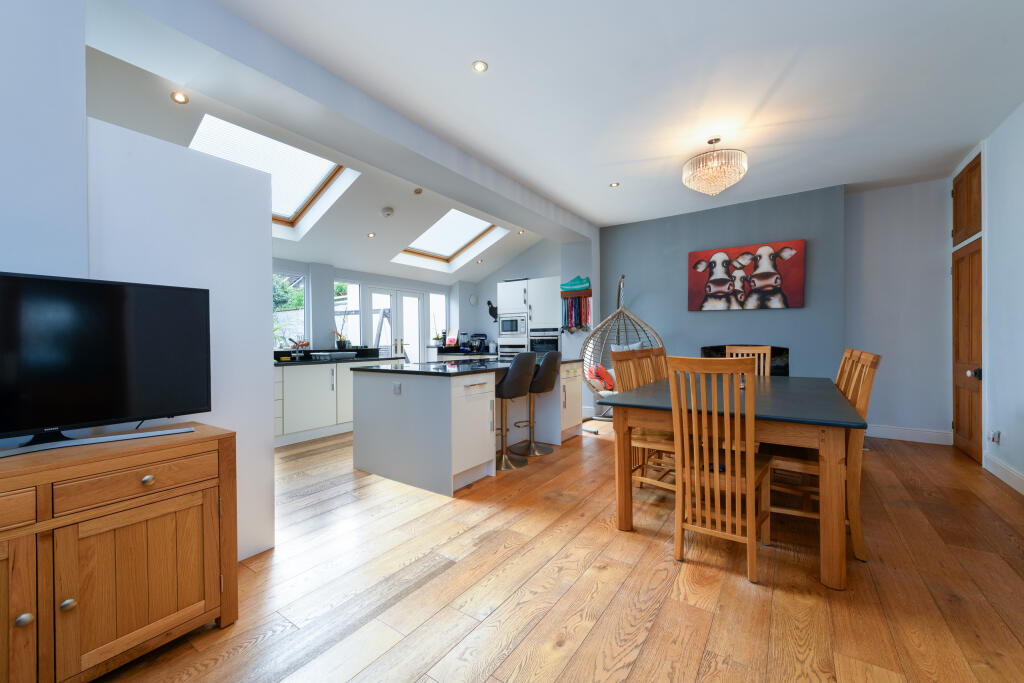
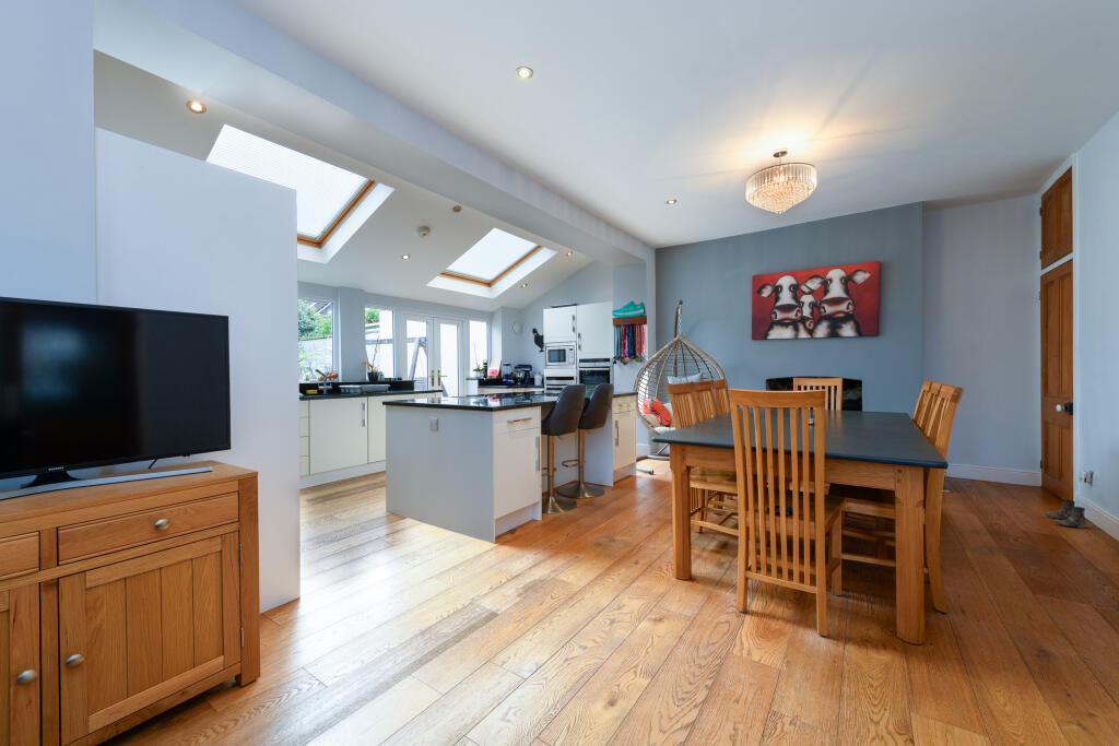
+ boots (1064, 512)
